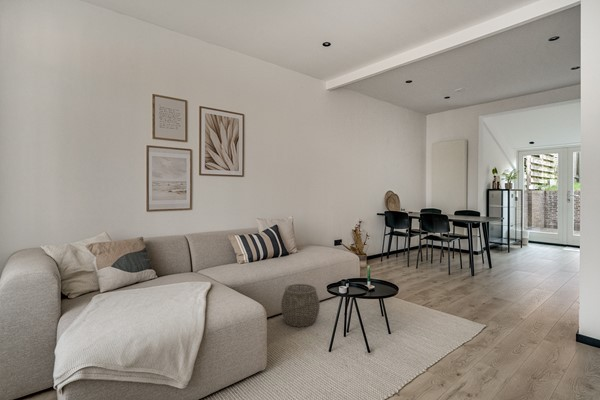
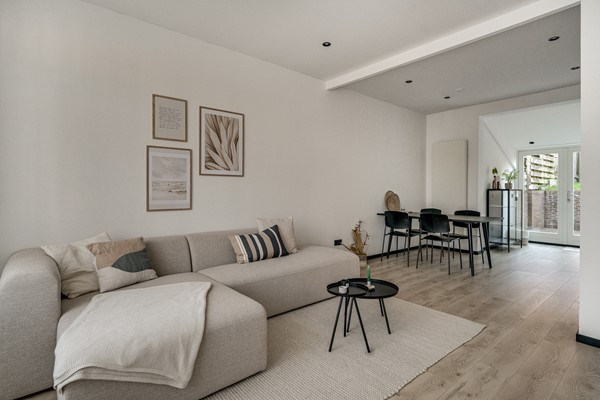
- woven basket (300, 305)
